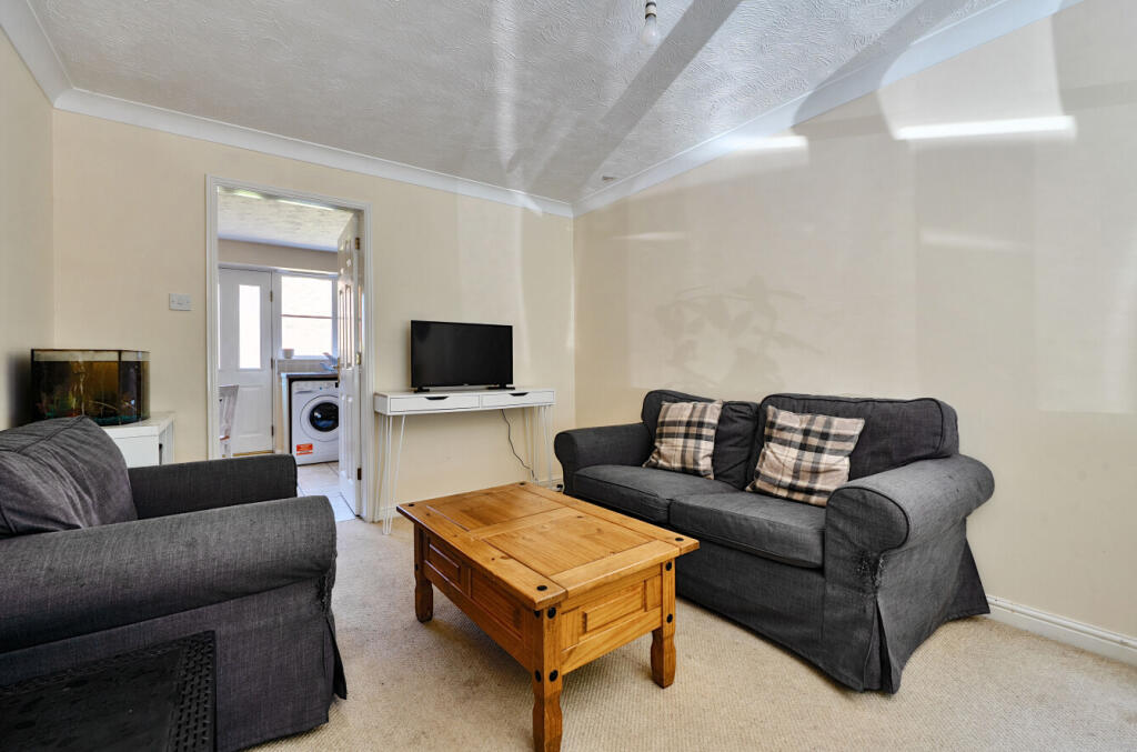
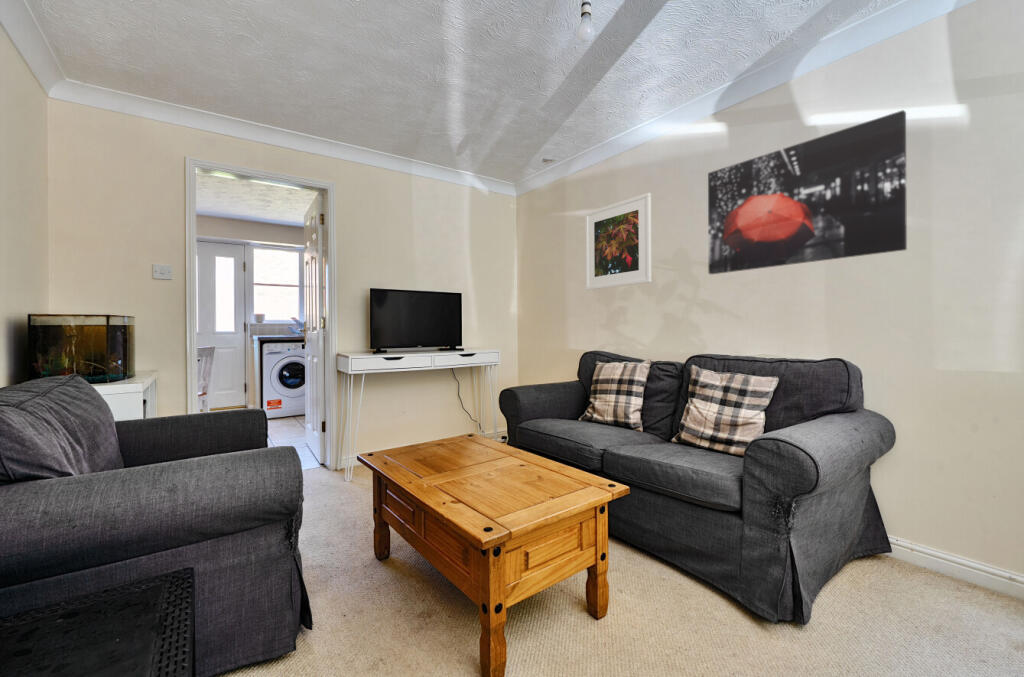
+ wall art (791, 205)
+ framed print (615, 245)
